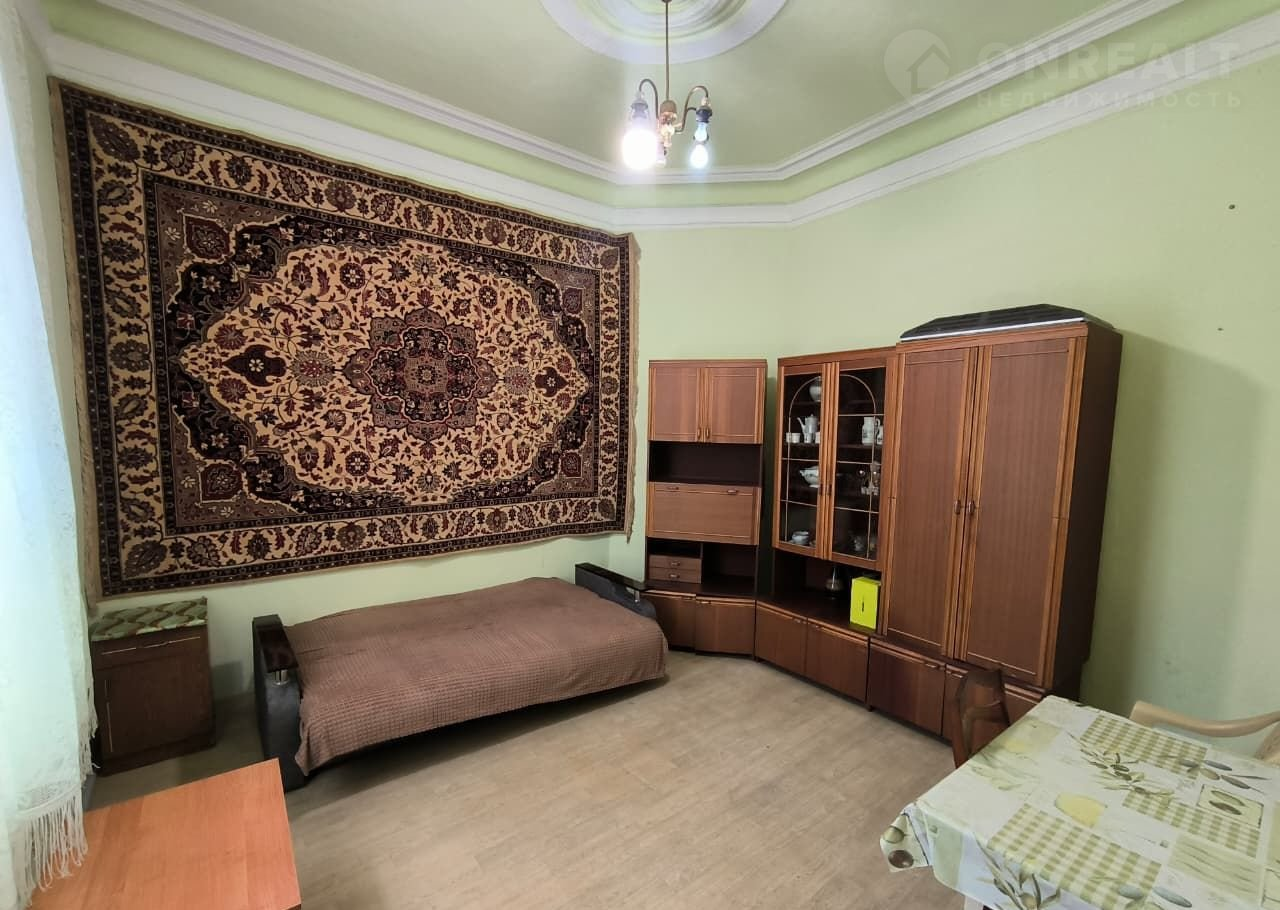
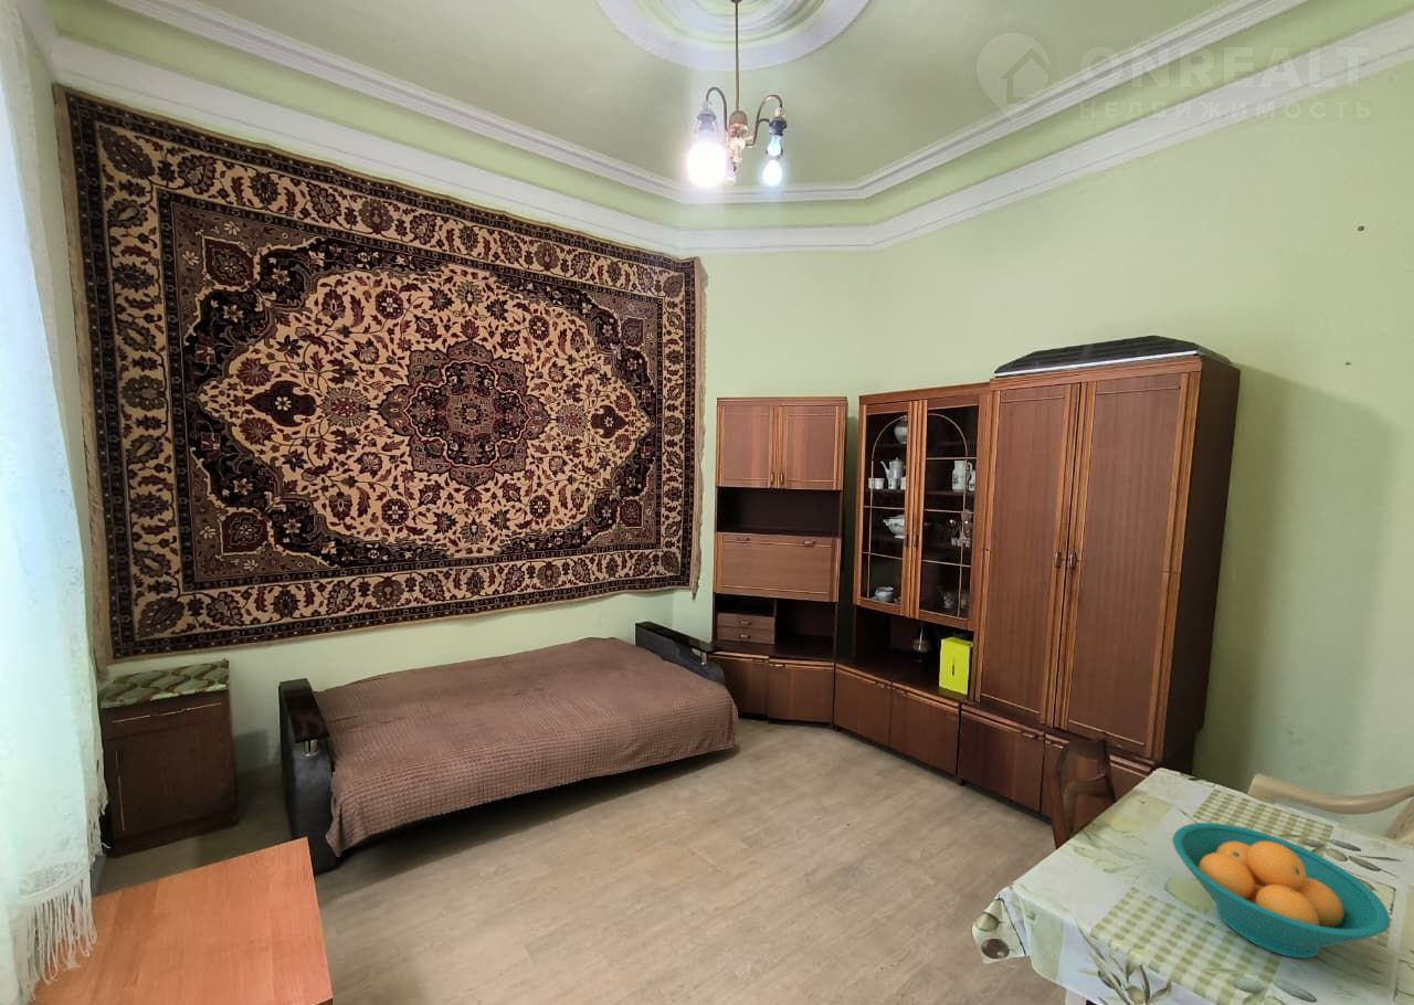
+ fruit bowl (1269, 887)
